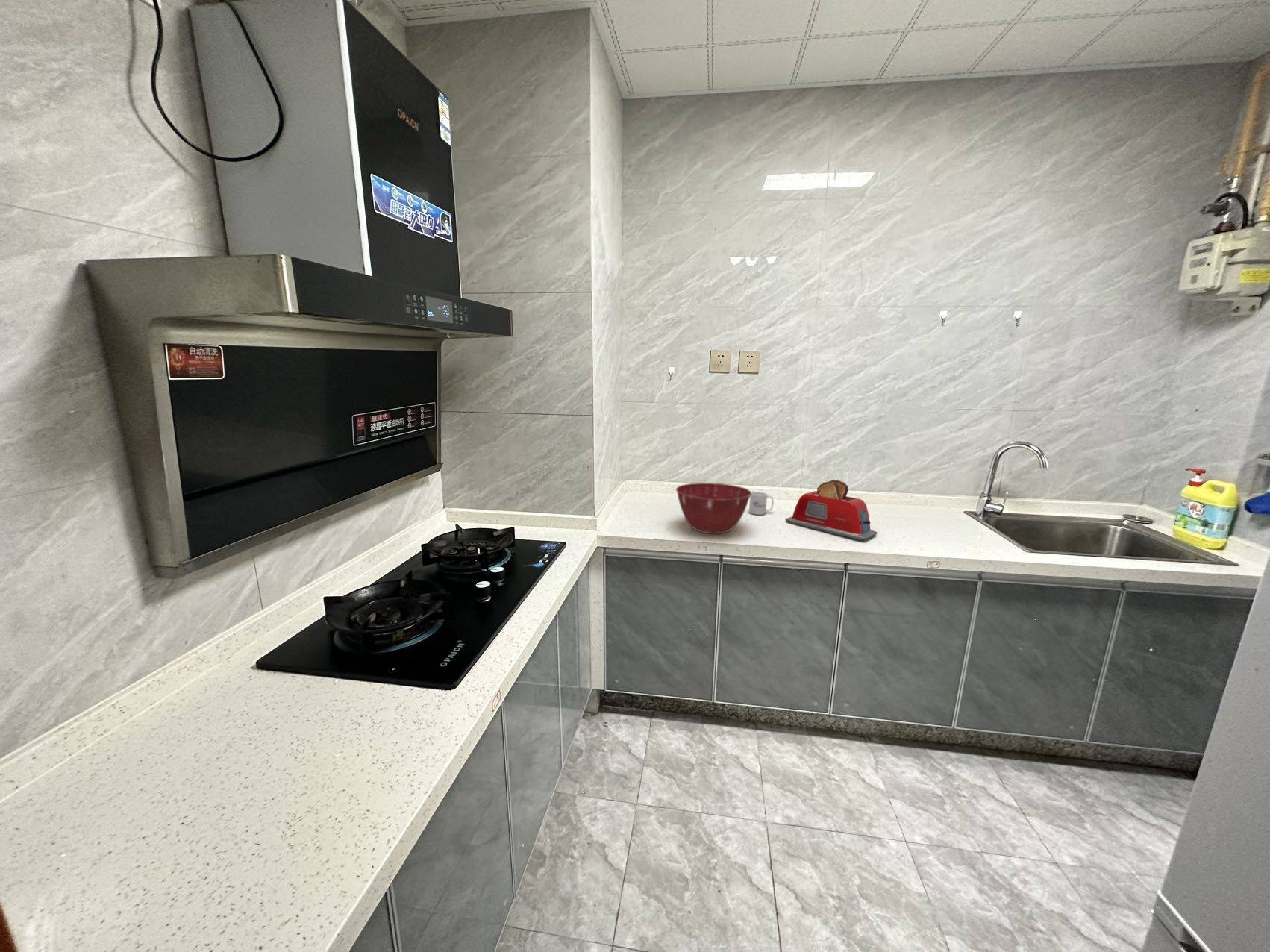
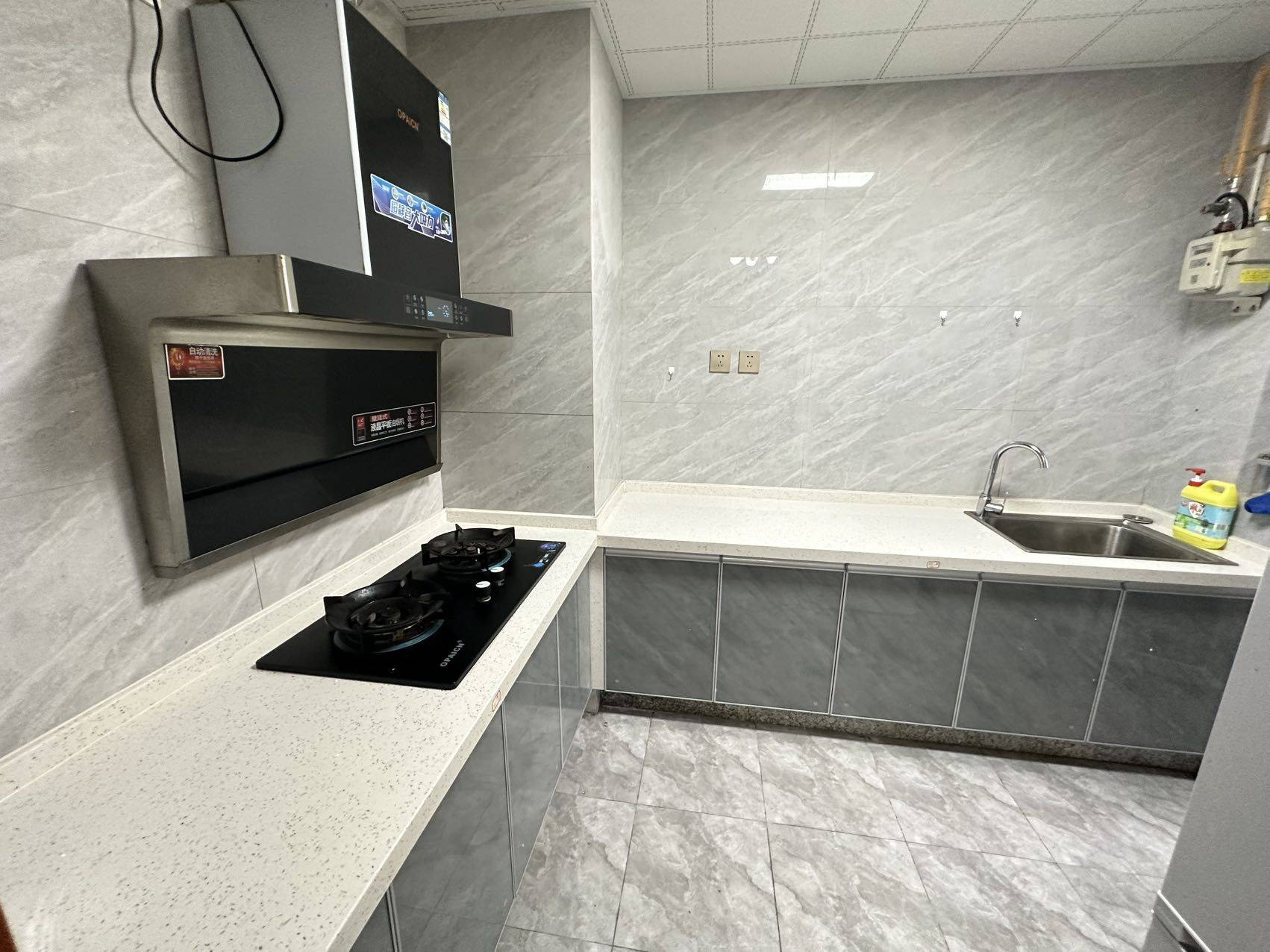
- mug (761, 503)
- mixing bowl (712, 509)
- toaster (832, 504)
